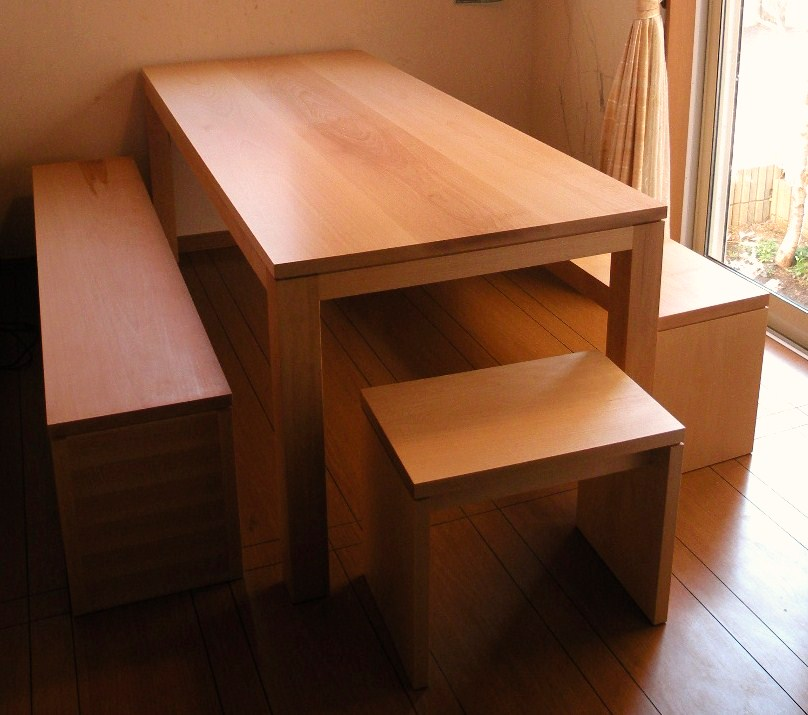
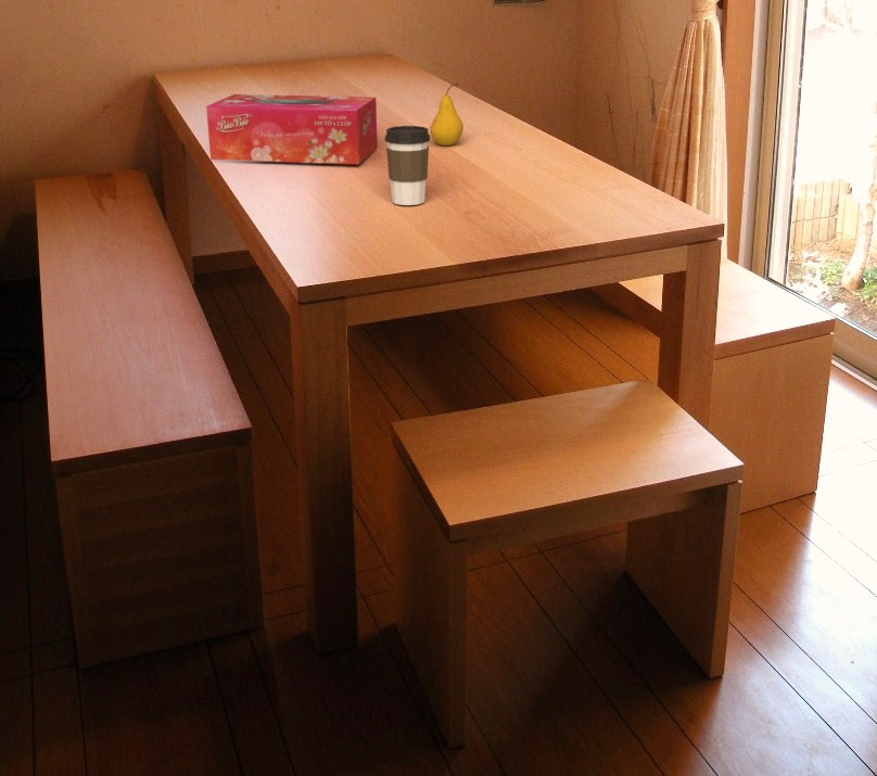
+ coffee cup (407, 165)
+ tissue box (294, 128)
+ fruit (446, 113)
